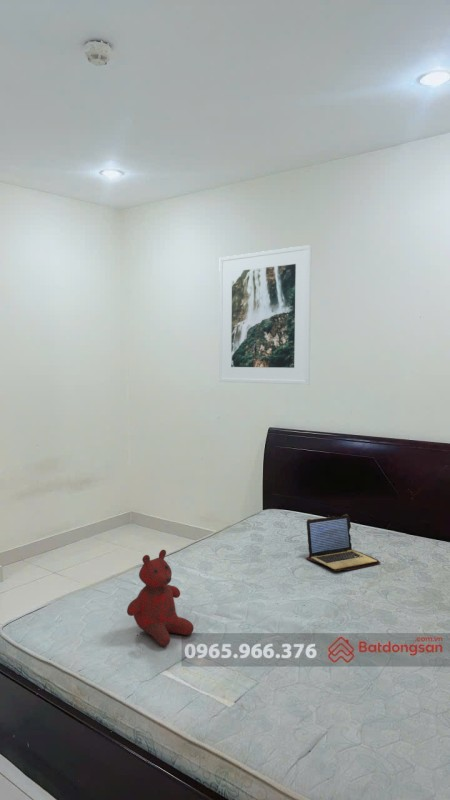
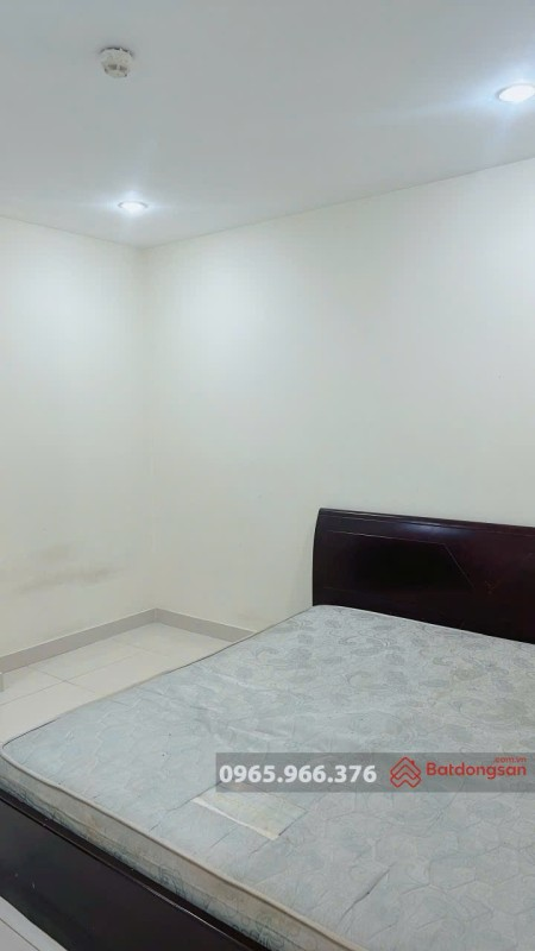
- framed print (262, 317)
- teddy bear (162, 594)
- laptop (342, 541)
